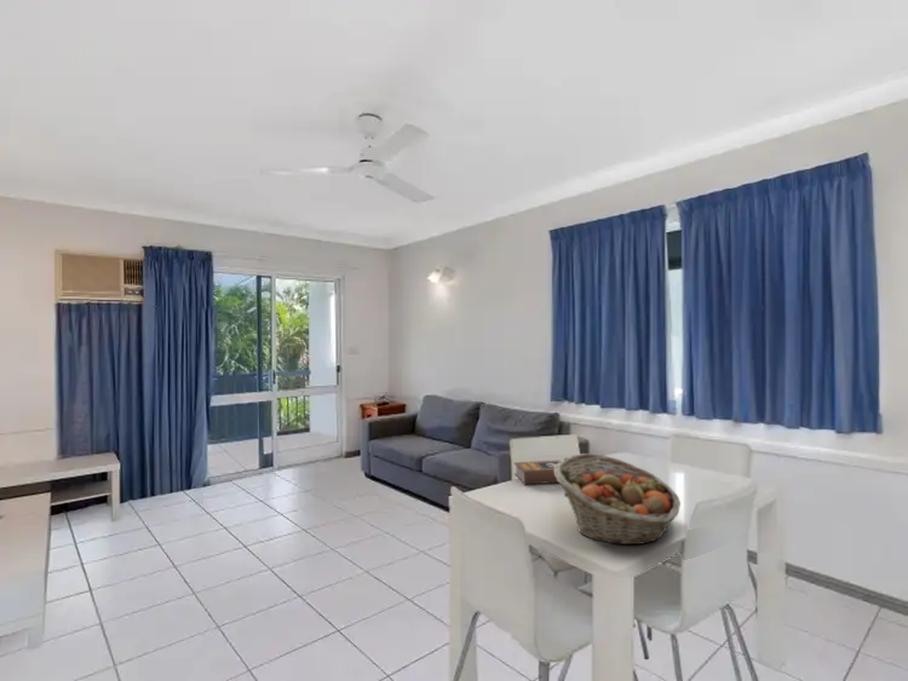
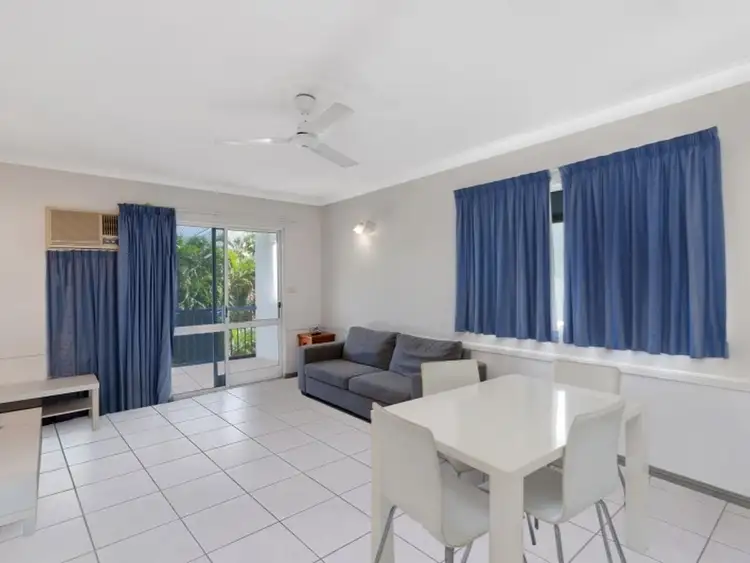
- fruit basket (615, 495)
- book (545, 472)
